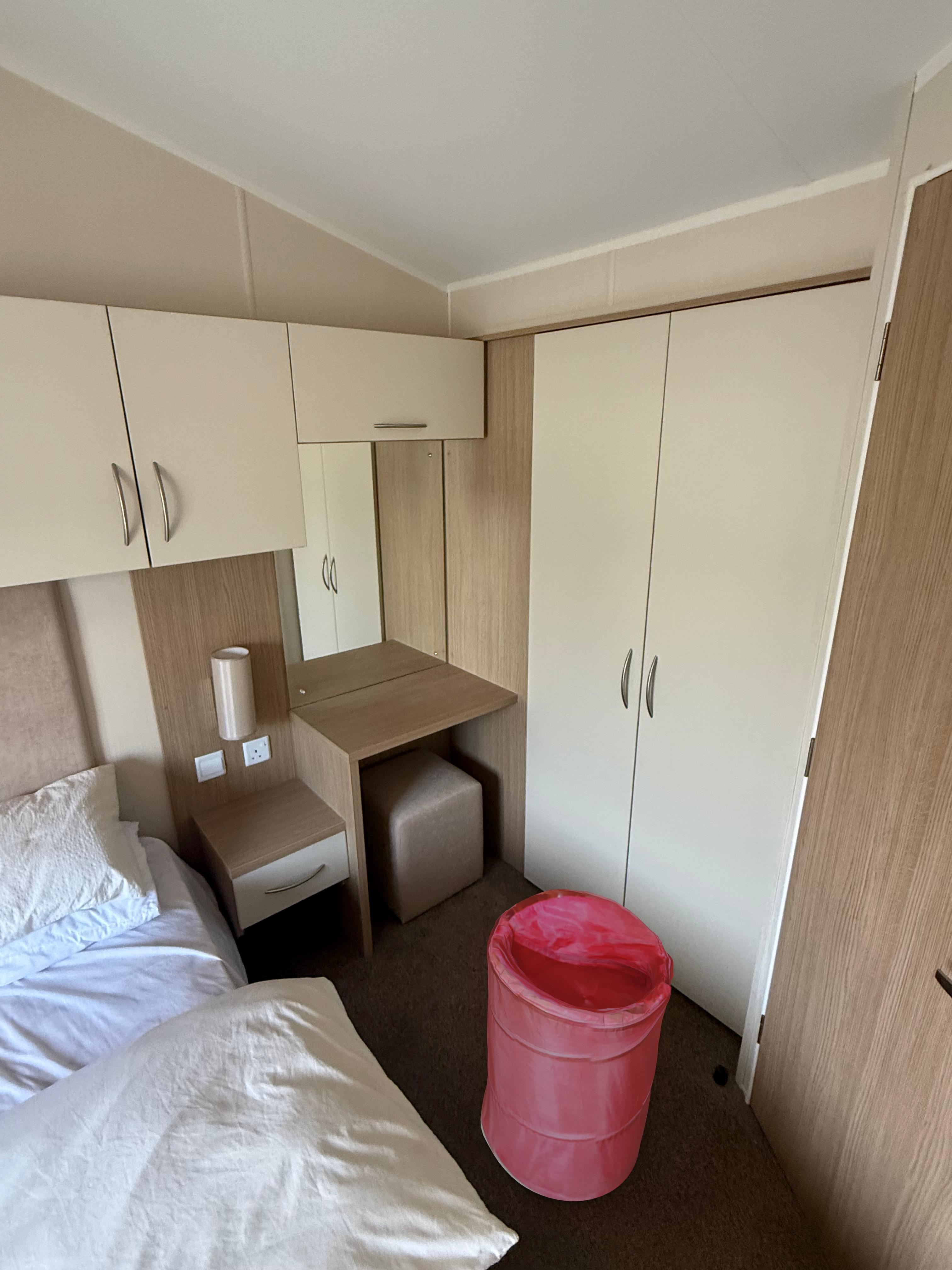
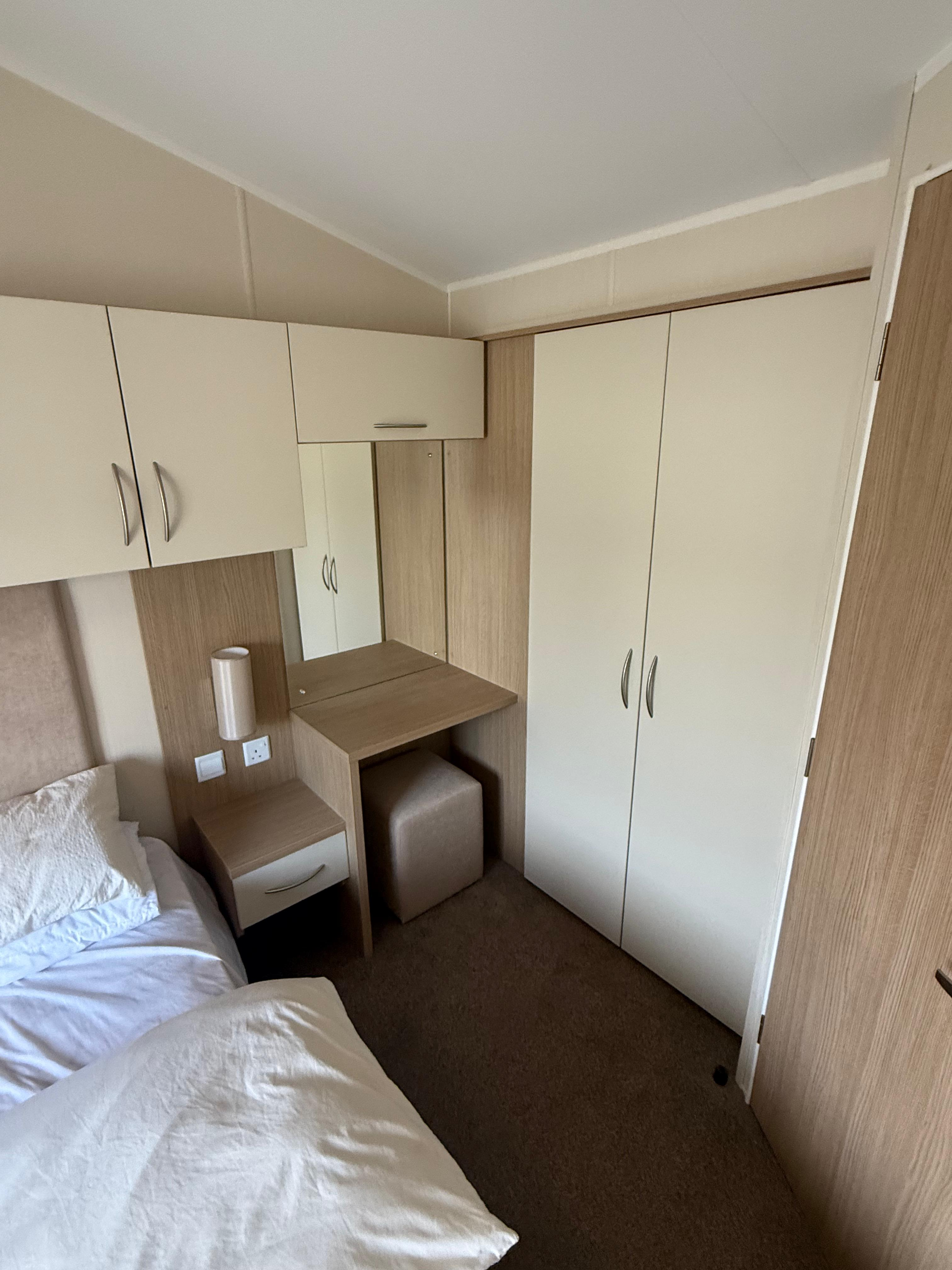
- laundry hamper (572, 1033)
